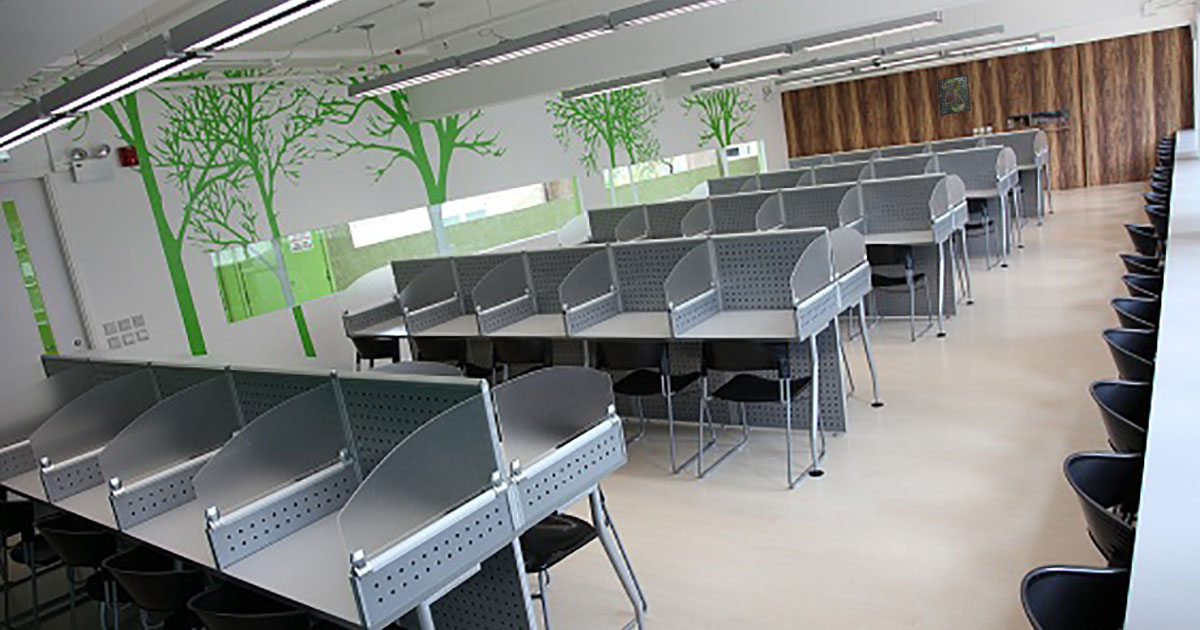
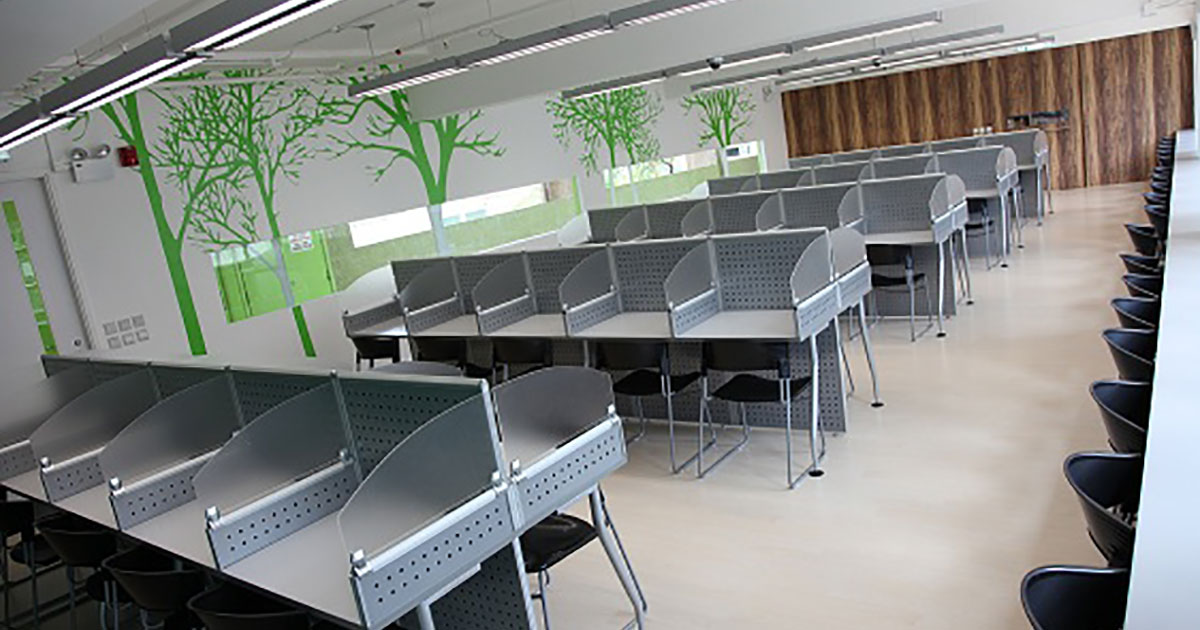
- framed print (953, 95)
